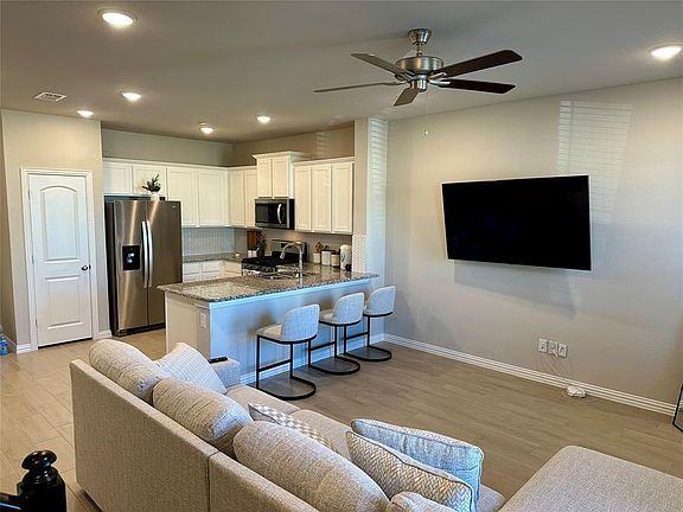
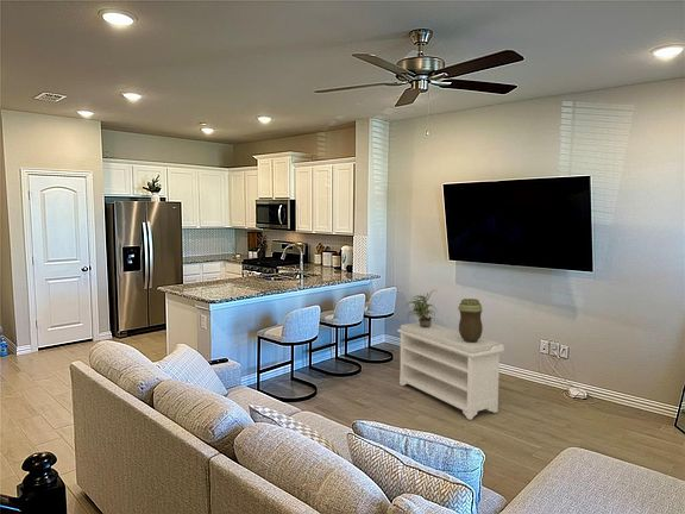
+ bench (445, 365)
+ potted plant (422, 308)
+ decorative urn (470, 320)
